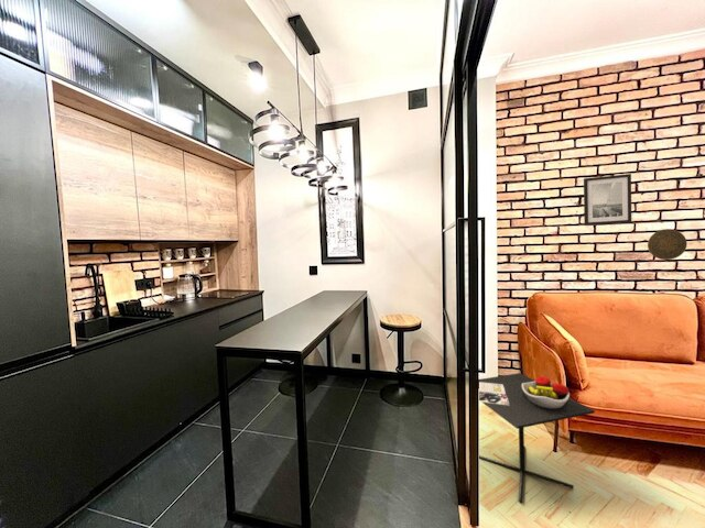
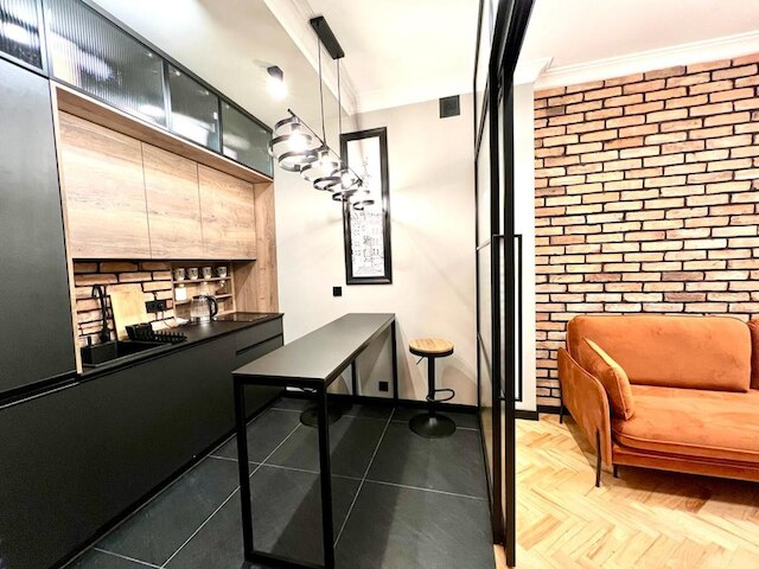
- wall art (607, 200)
- decorative plate (668, 244)
- kitchen table (518, 424)
